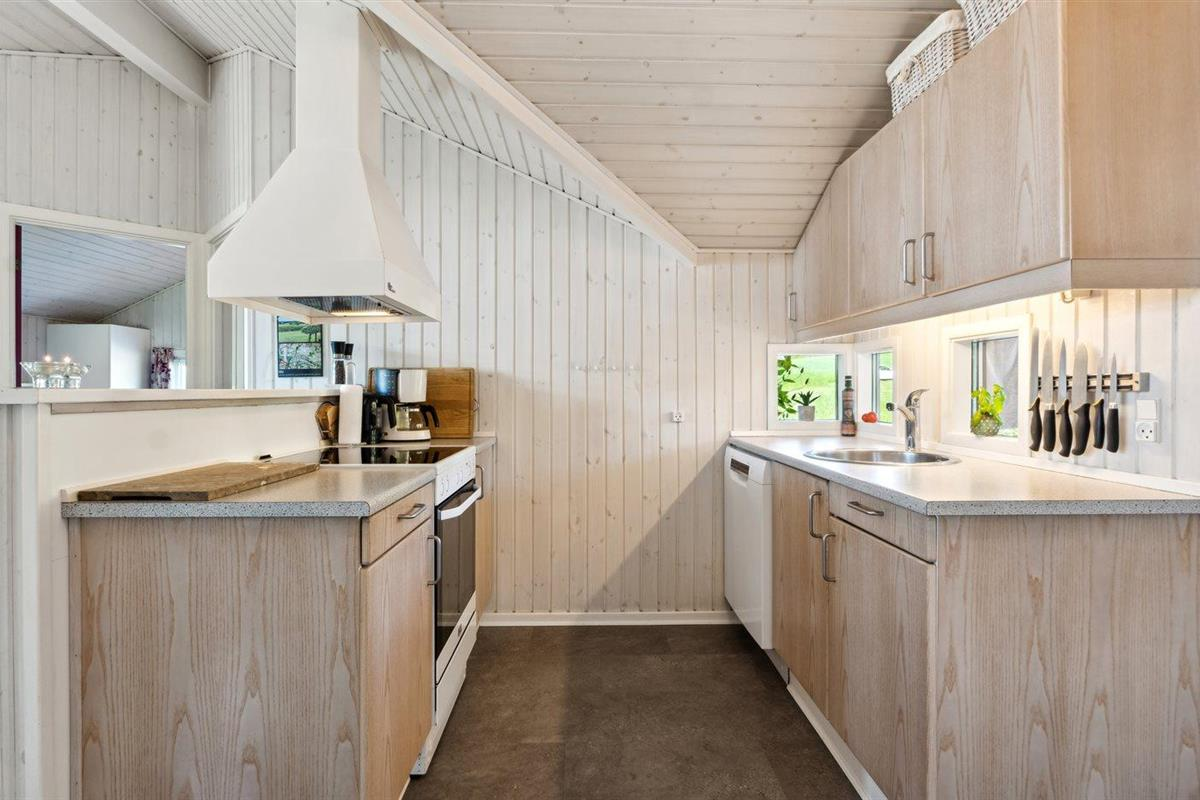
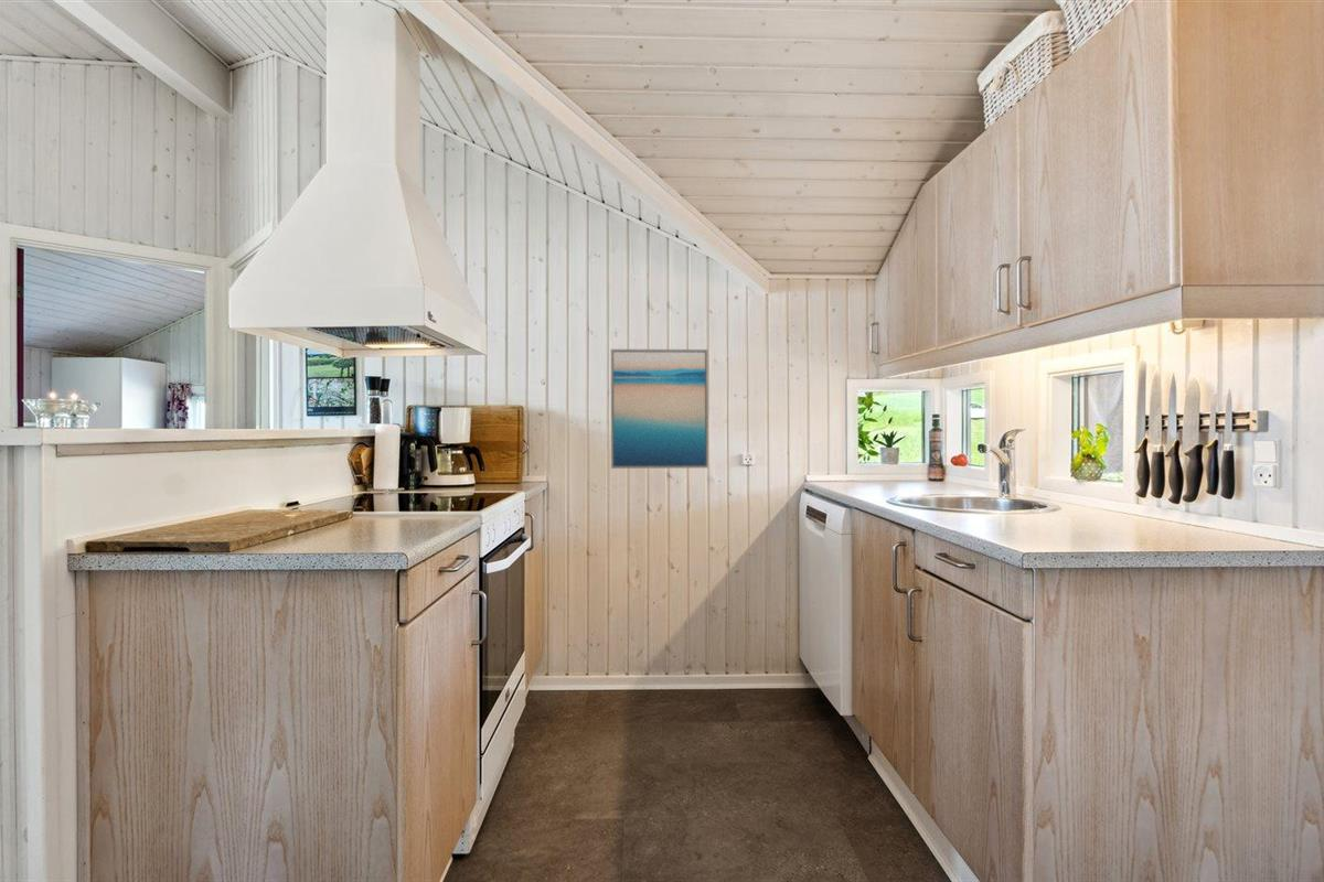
+ wall art (659, 408)
